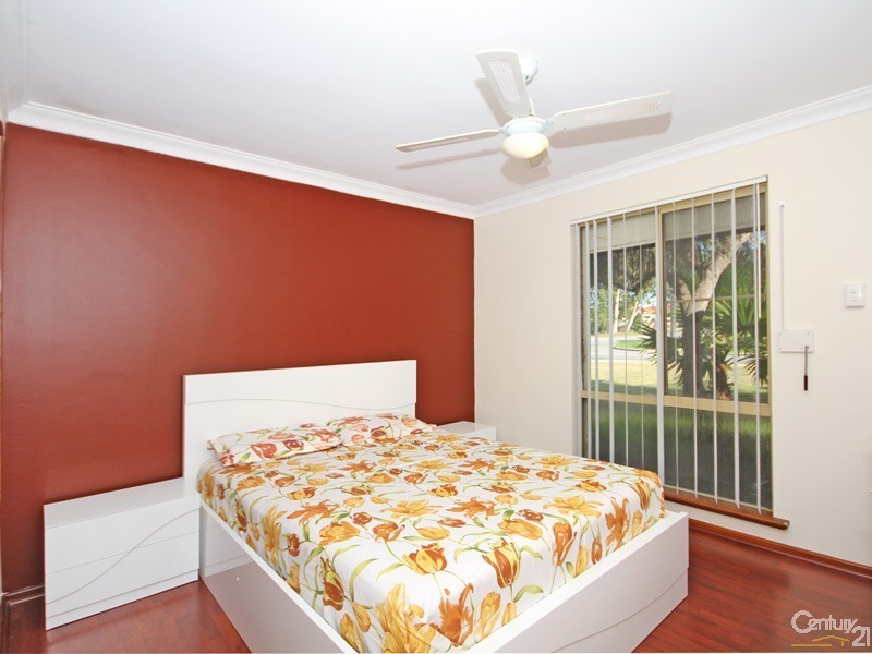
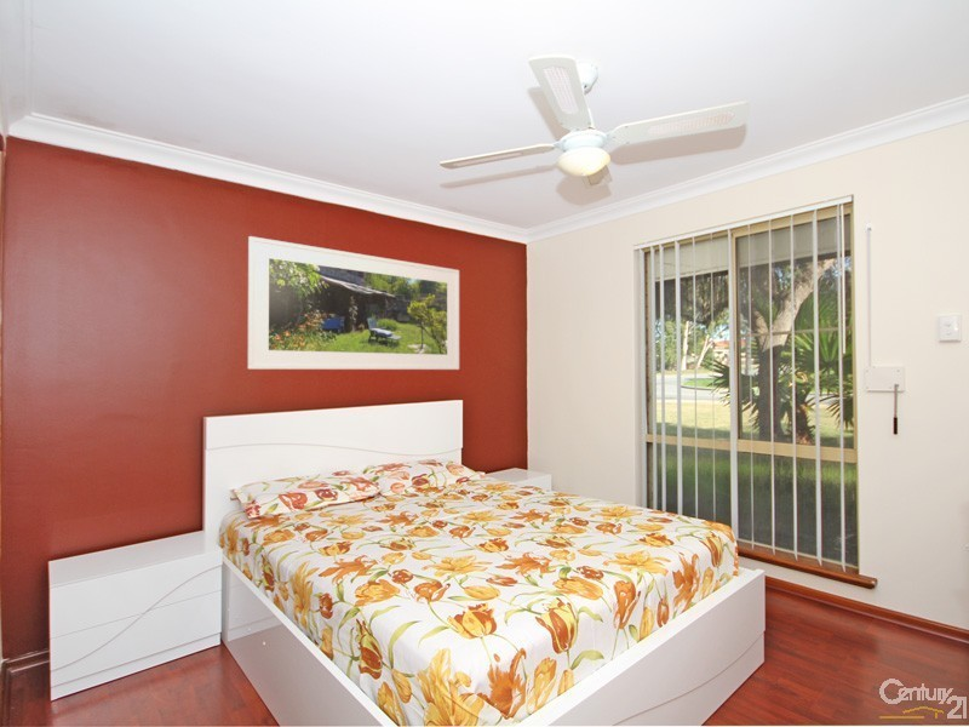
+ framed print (368, 311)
